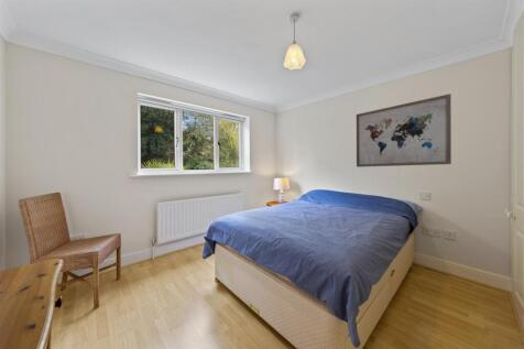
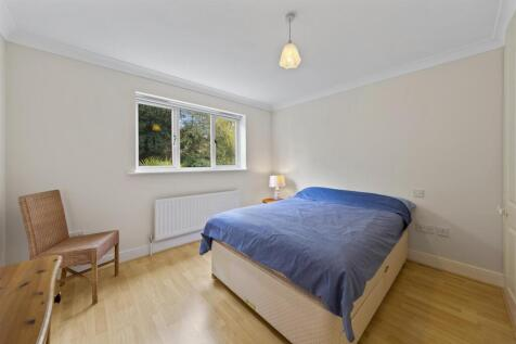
- wall art (396, 135)
